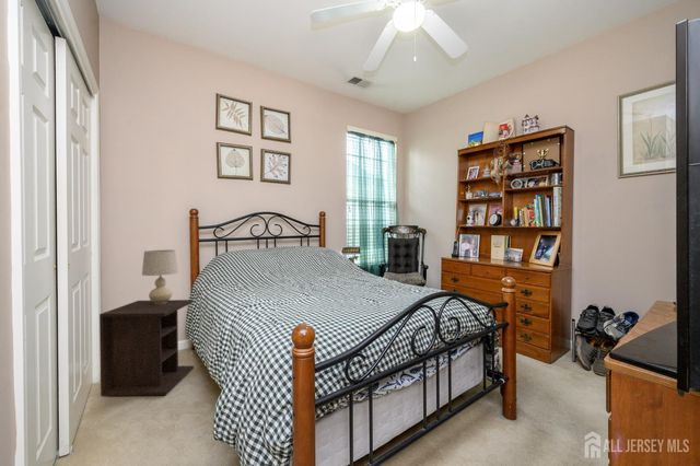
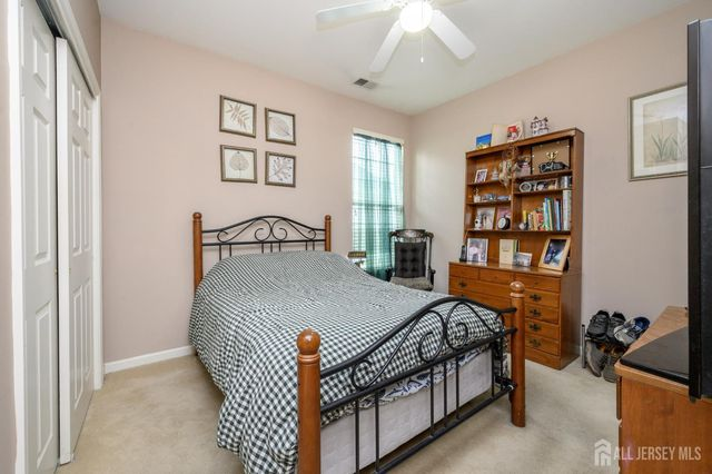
- nightstand (151, 343)
- table lamp (160, 276)
